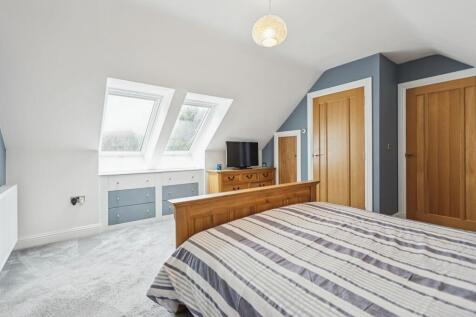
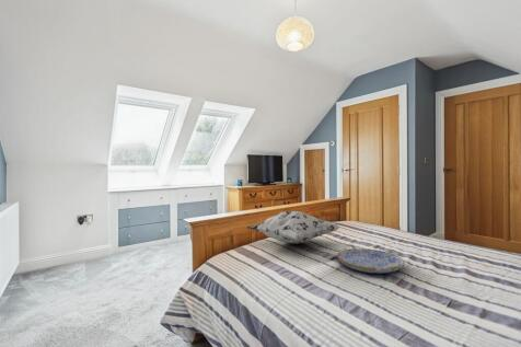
+ serving tray (369, 258)
+ decorative pillow (292, 227)
